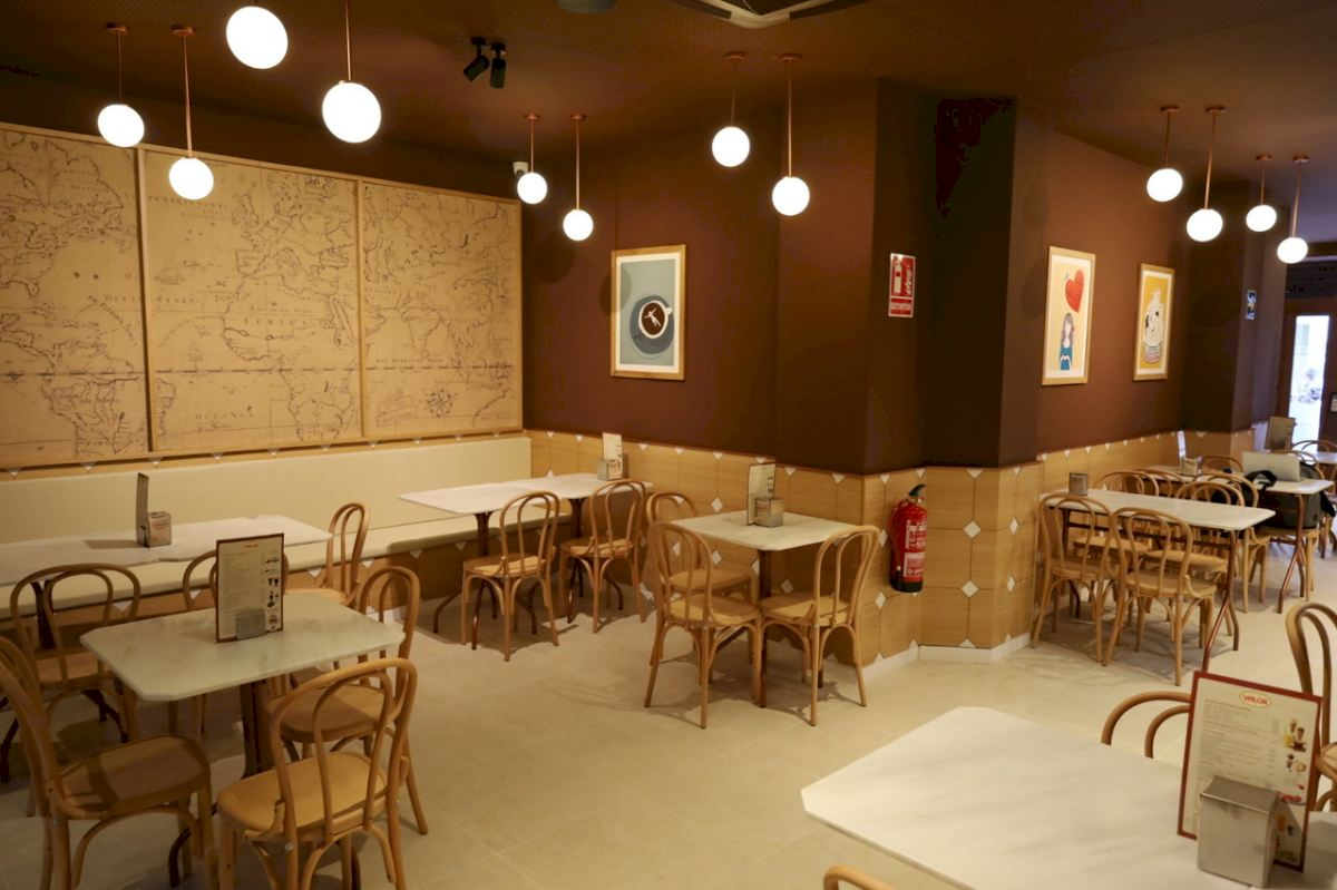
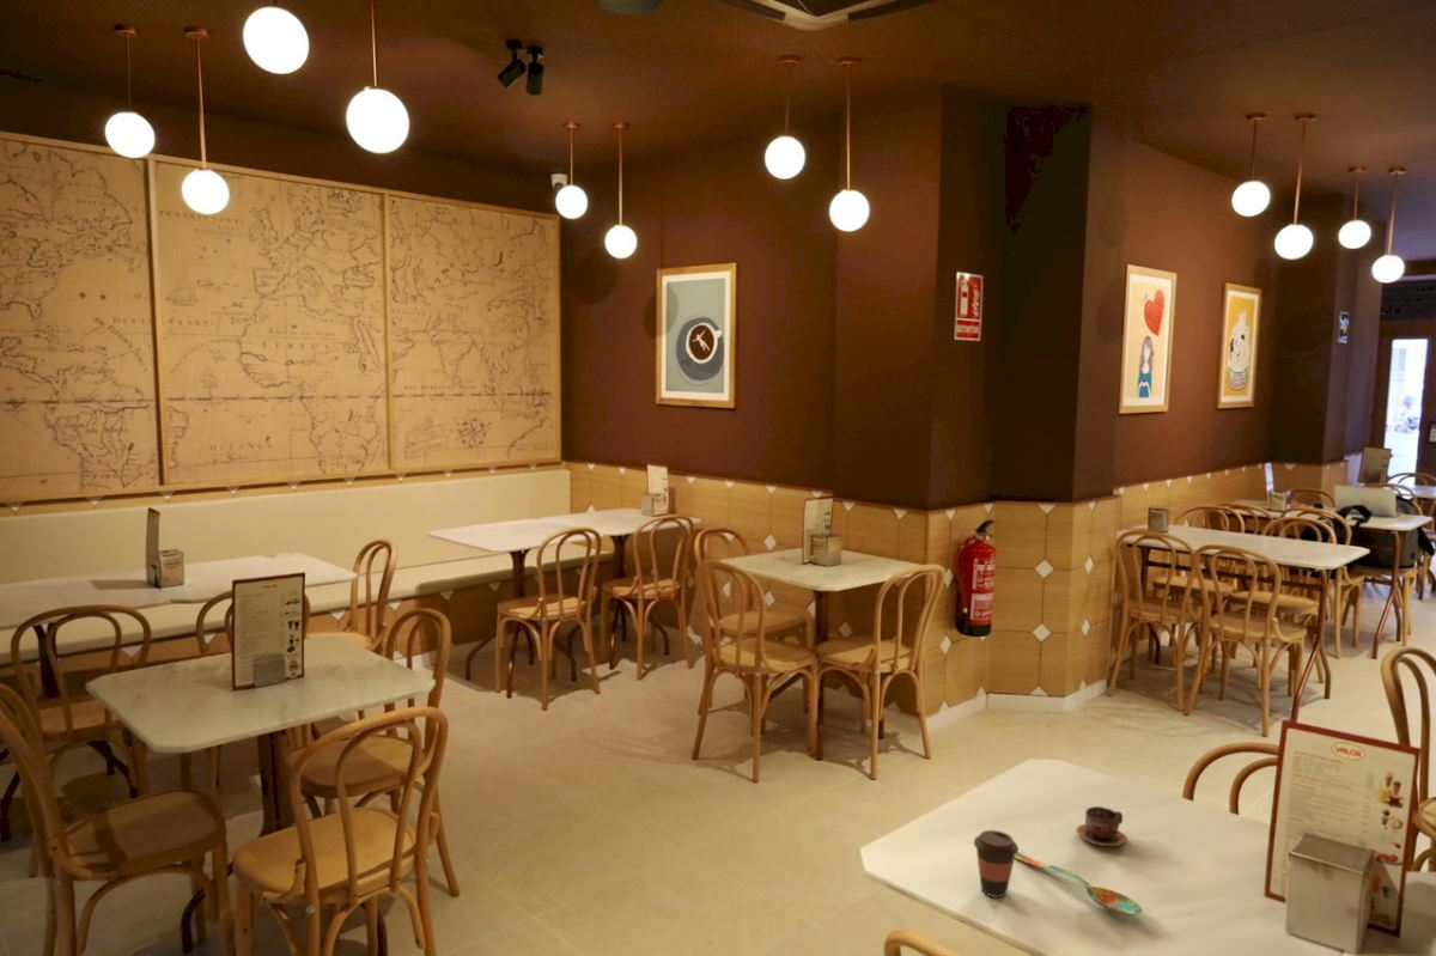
+ spoon (1072, 878)
+ cup (1103, 824)
+ coffee cup (994, 864)
